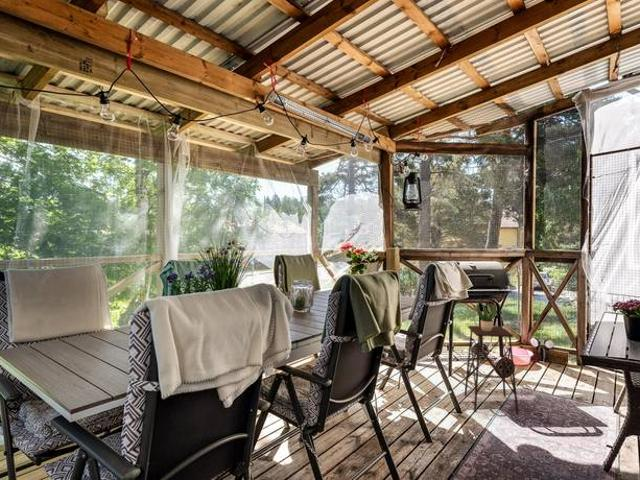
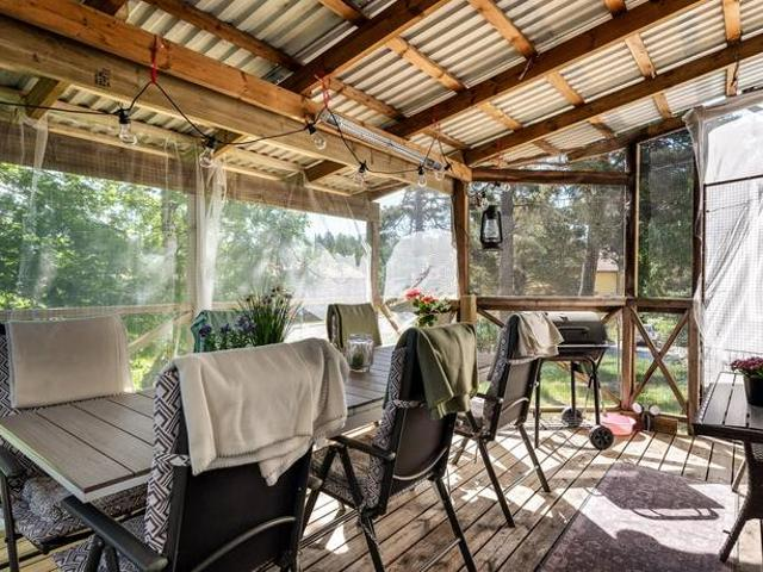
- potted plant (485, 314)
- side table (491, 365)
